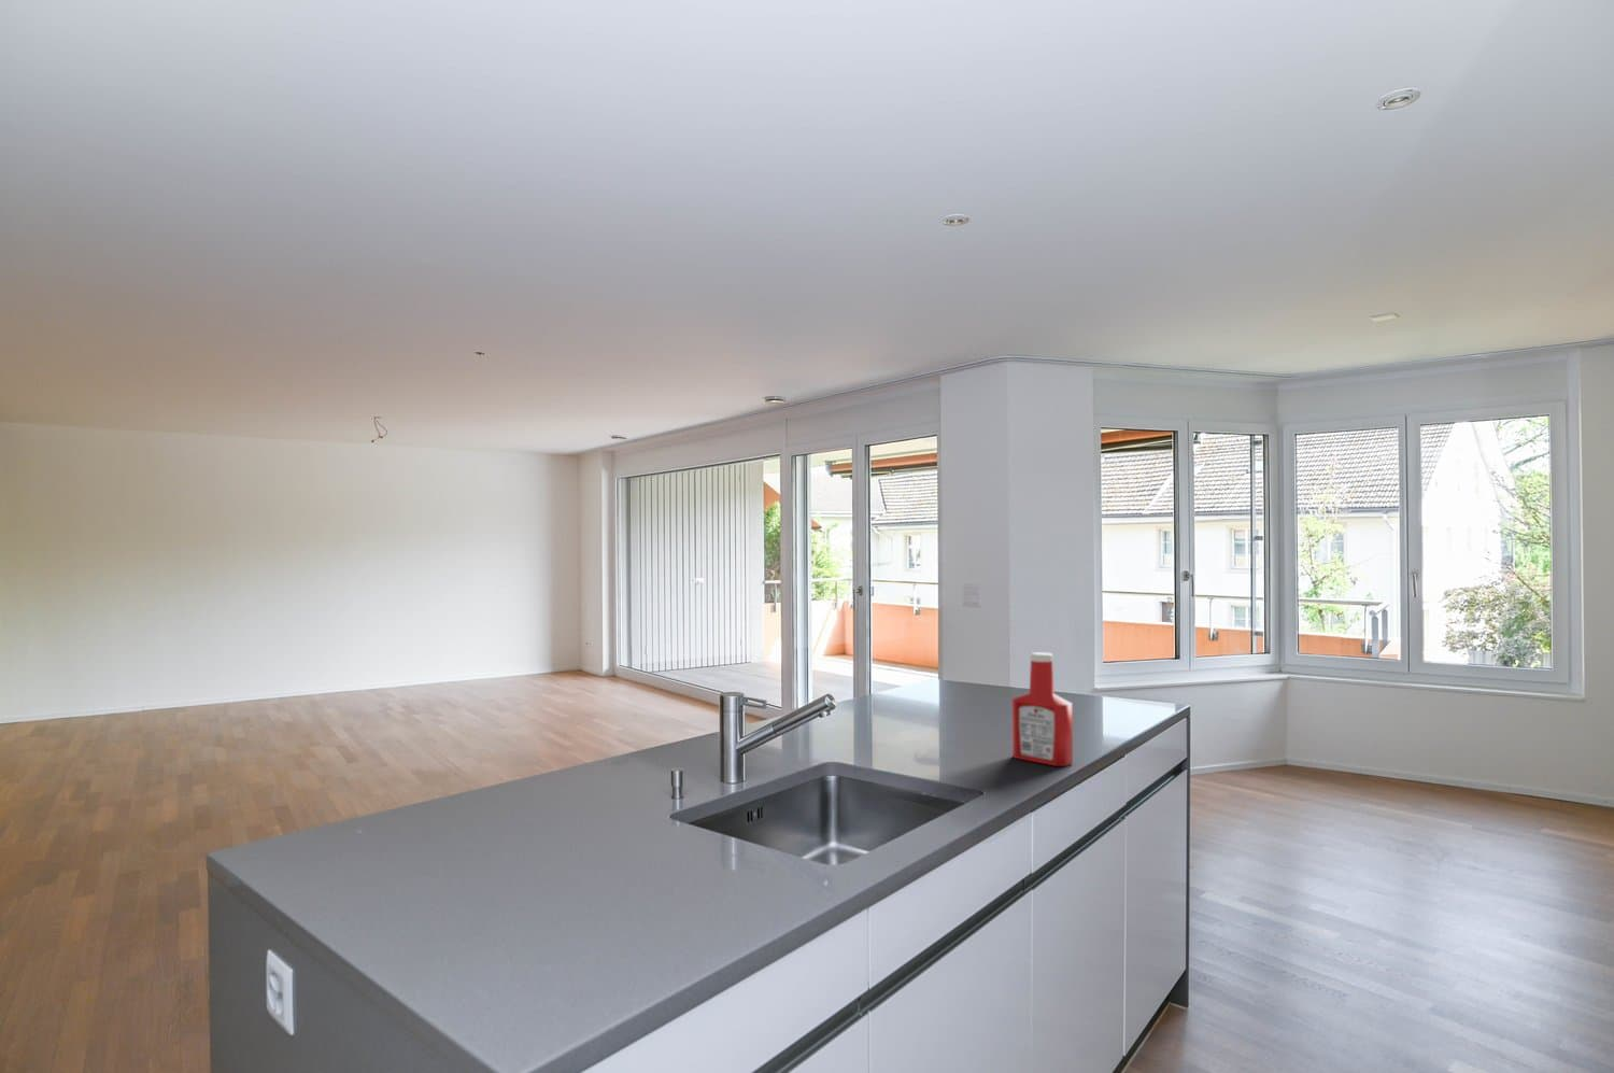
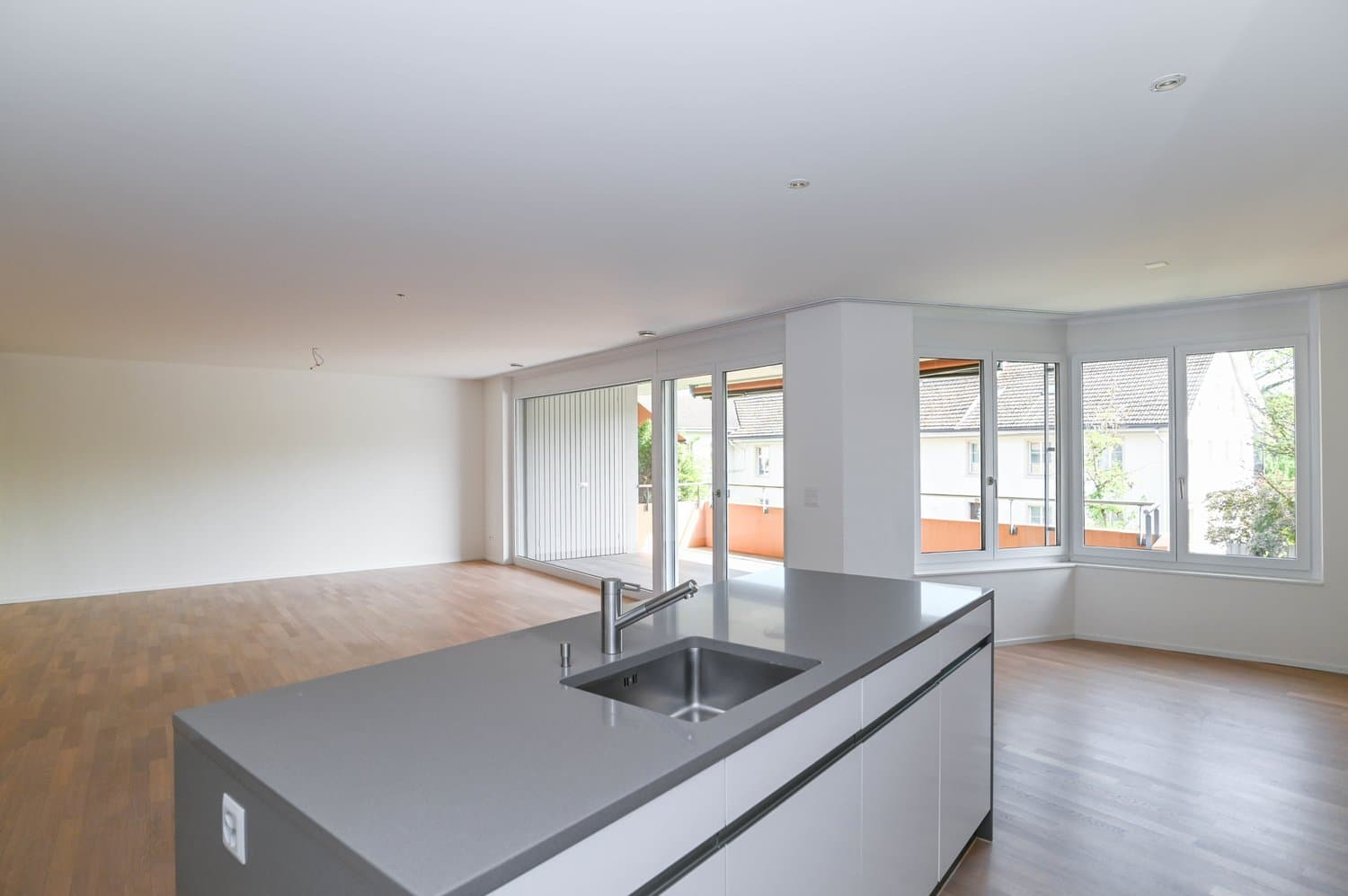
- soap bottle (1042, 707)
